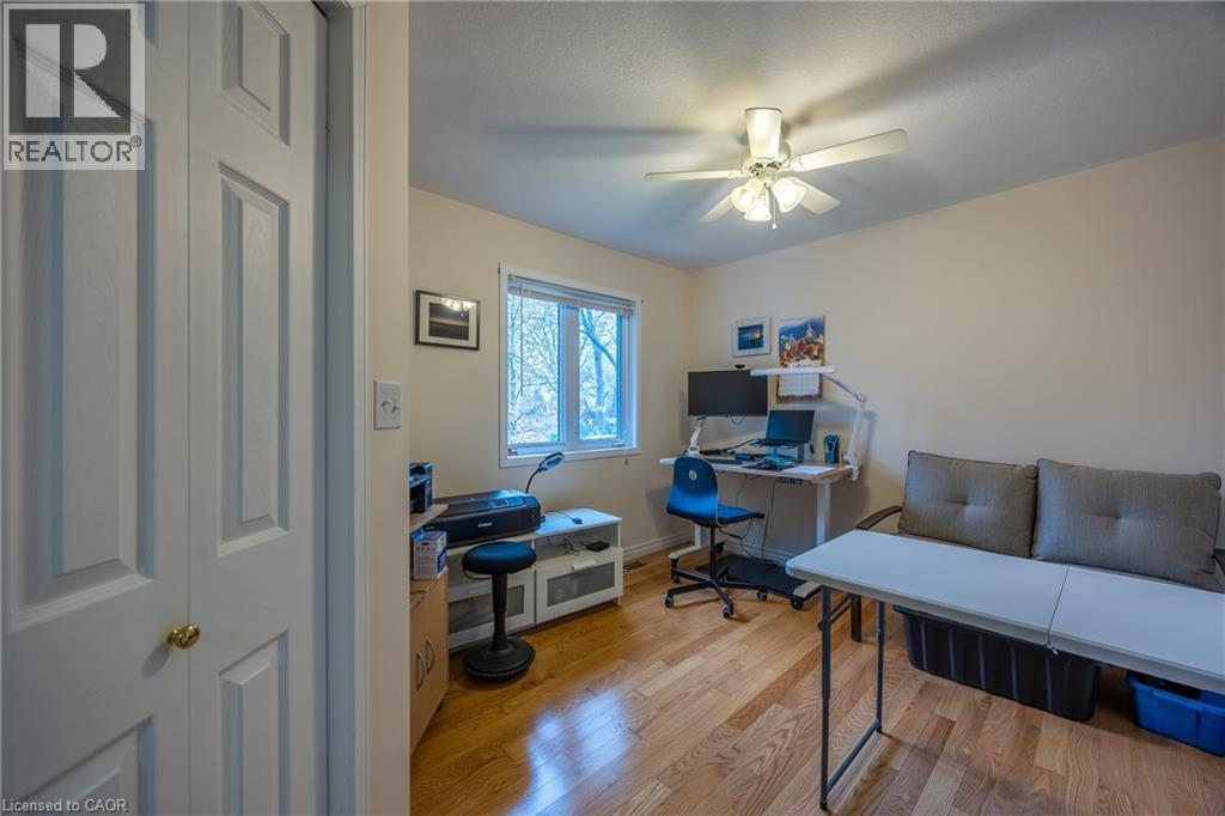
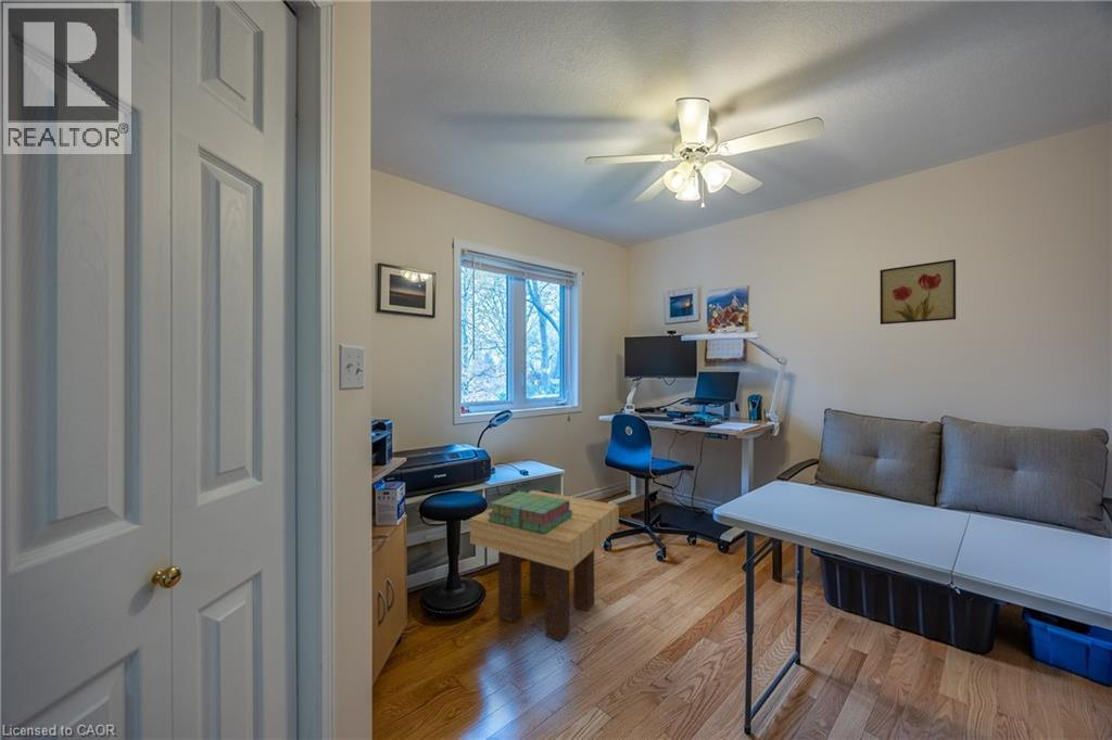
+ stack of books (530, 509)
+ wall art (915, 293)
+ side table (547, 561)
